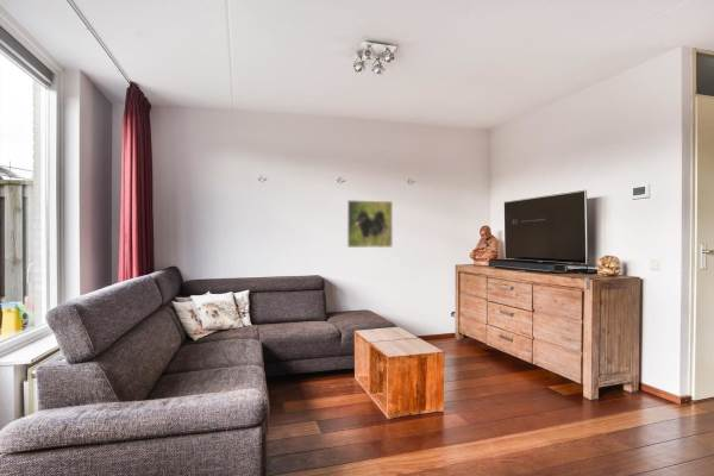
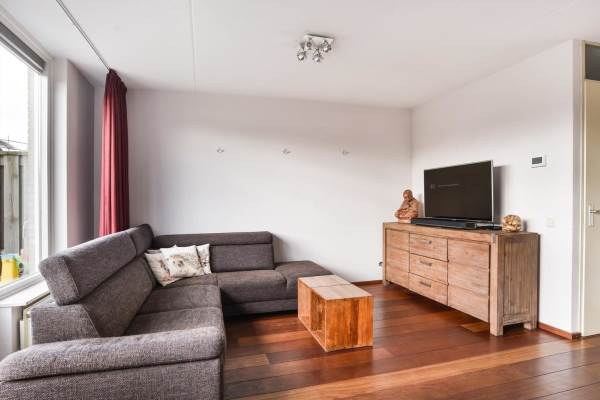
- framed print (369, 224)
